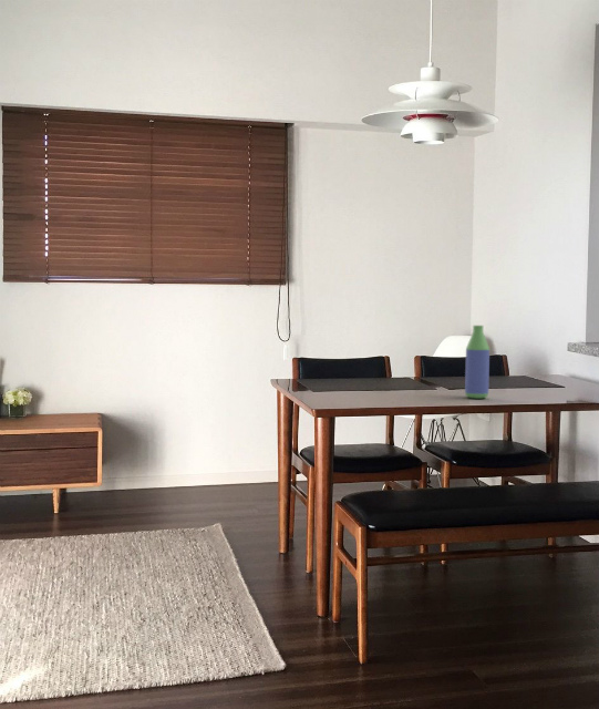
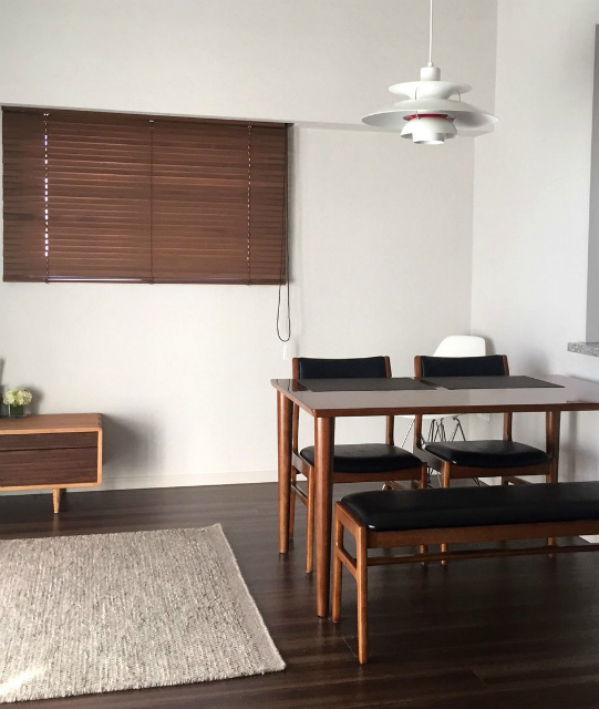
- bottle (477, 361)
